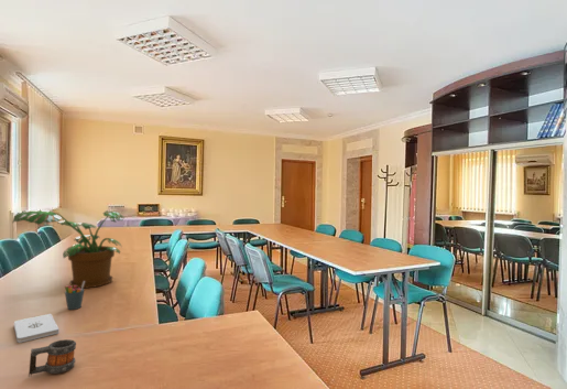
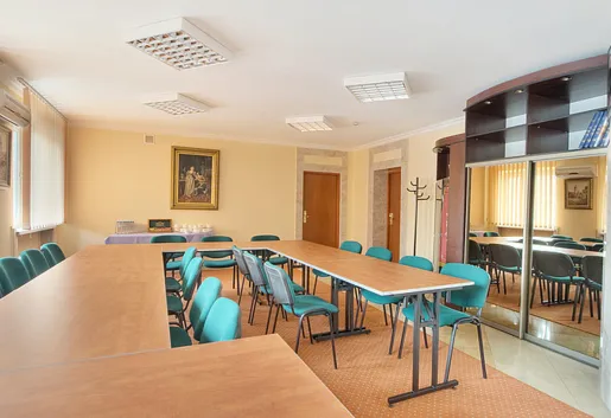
- mug (53, 357)
- notepad (35, 326)
- pen holder (74, 294)
- potted plant (79, 245)
